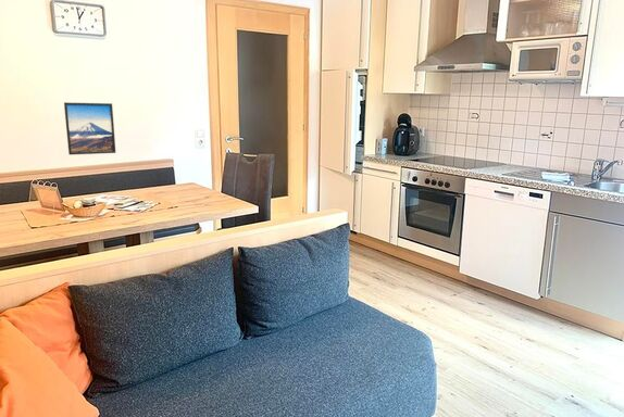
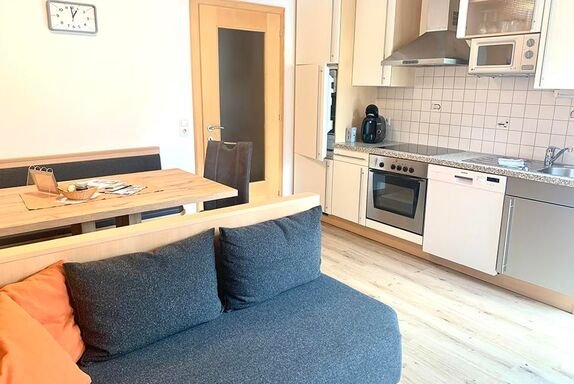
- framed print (90, 128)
